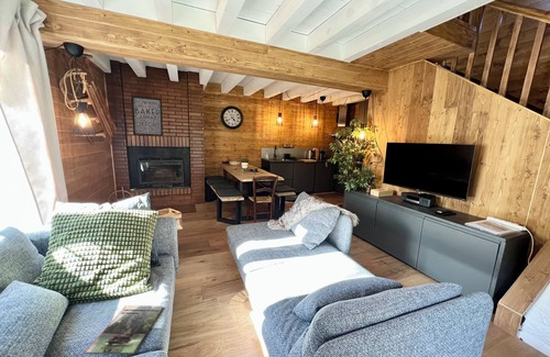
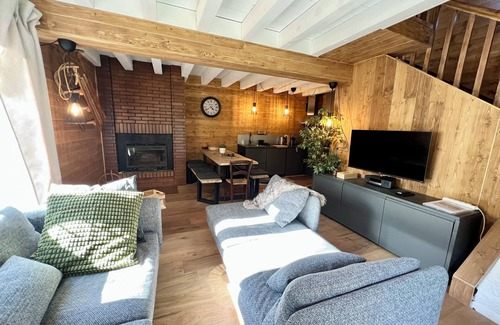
- wall art (147, 116)
- magazine (129, 326)
